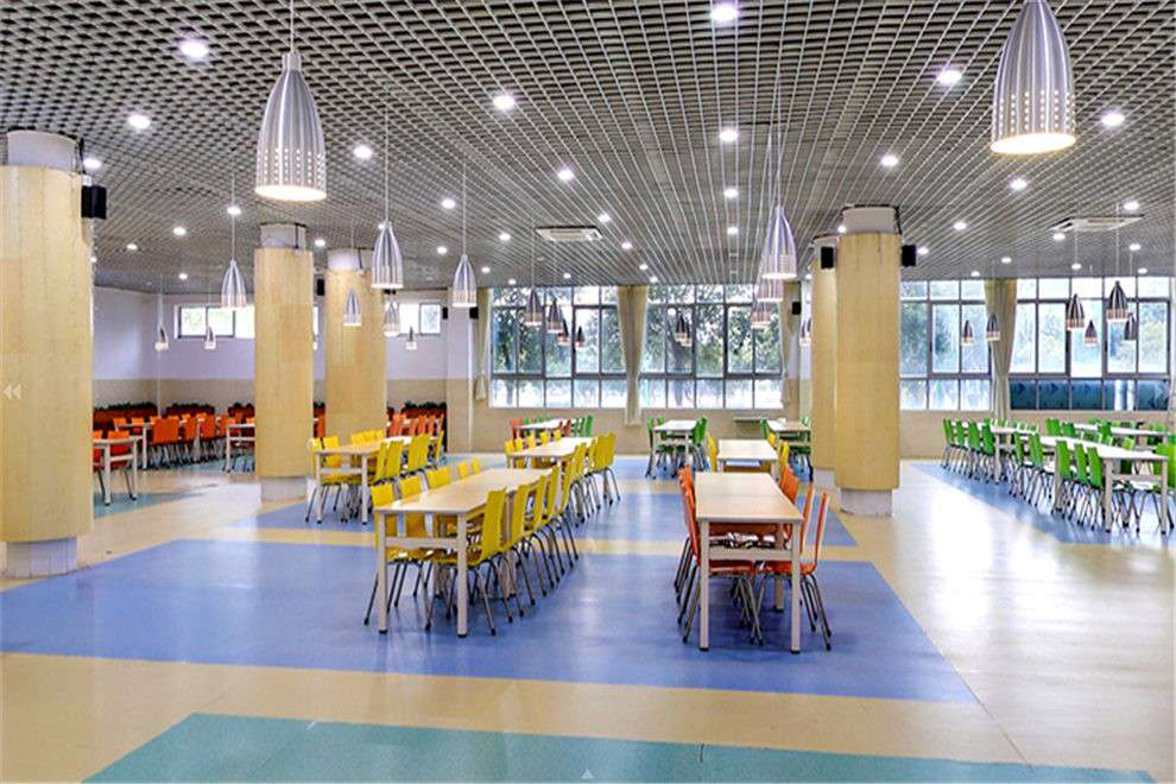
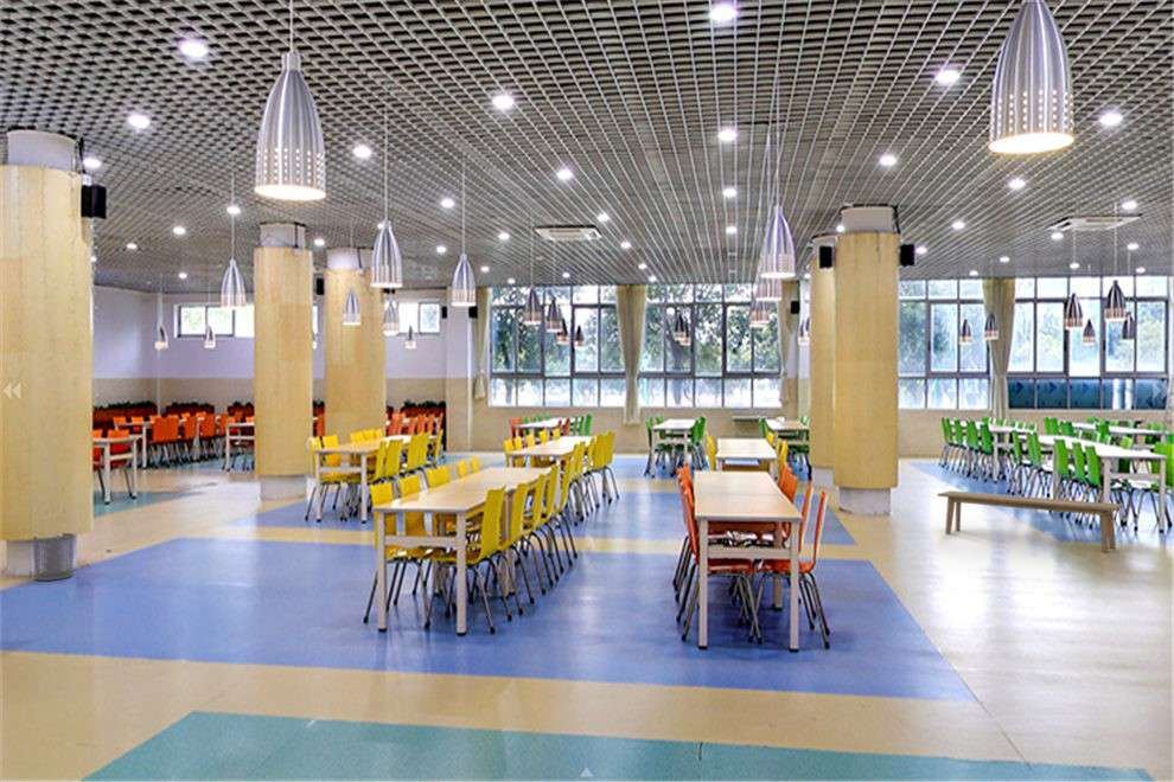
+ waste bin (53, 556)
+ bench (1031, 508)
